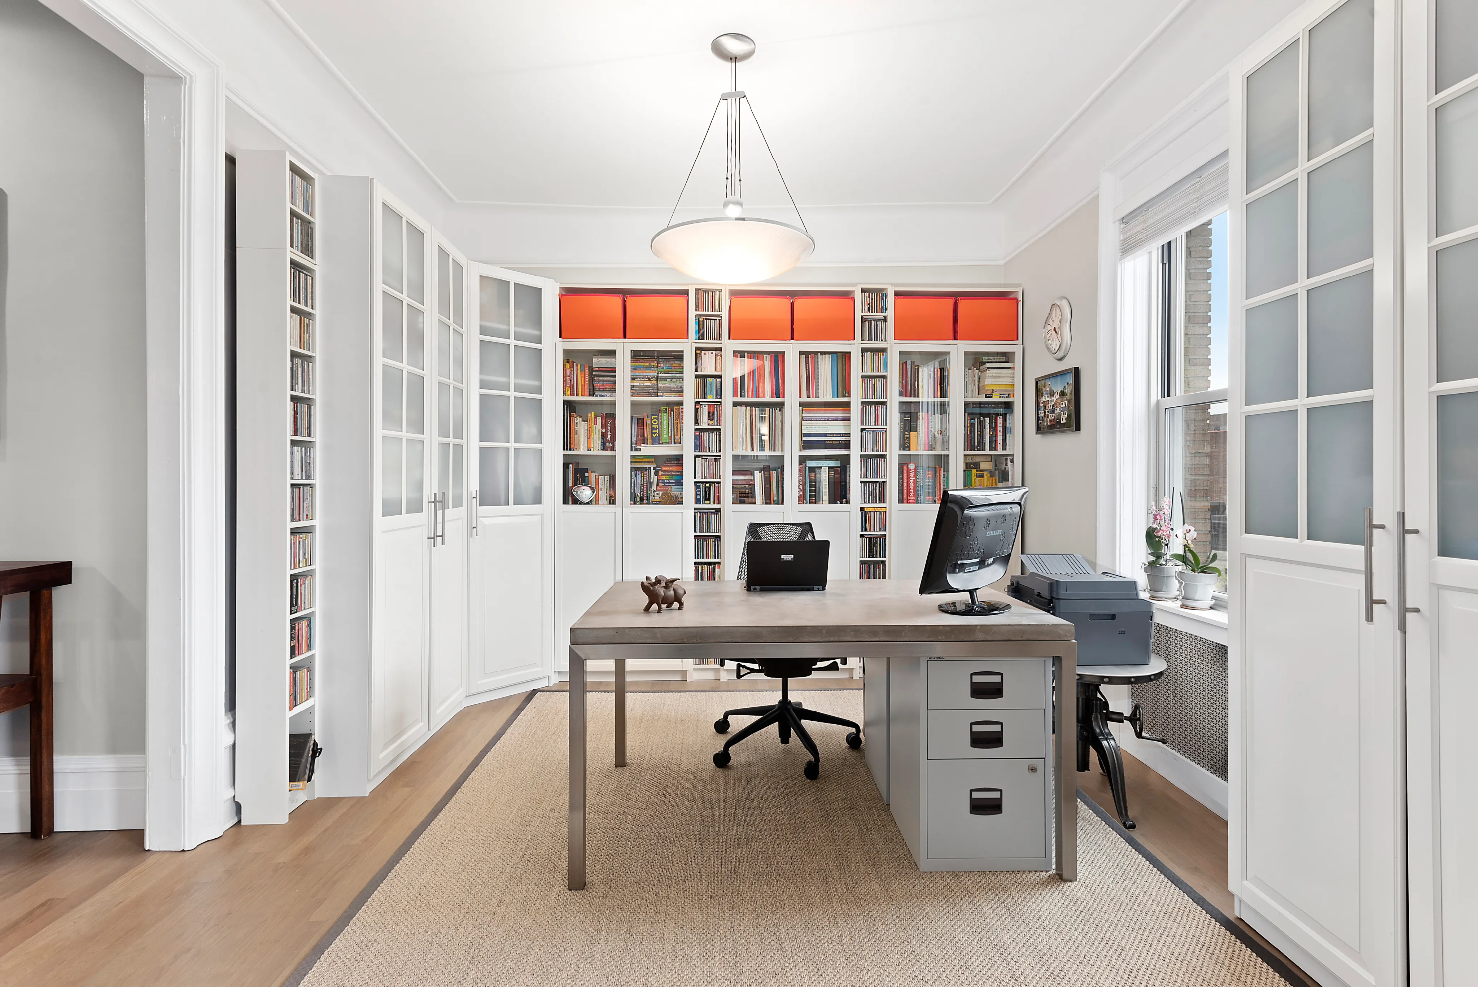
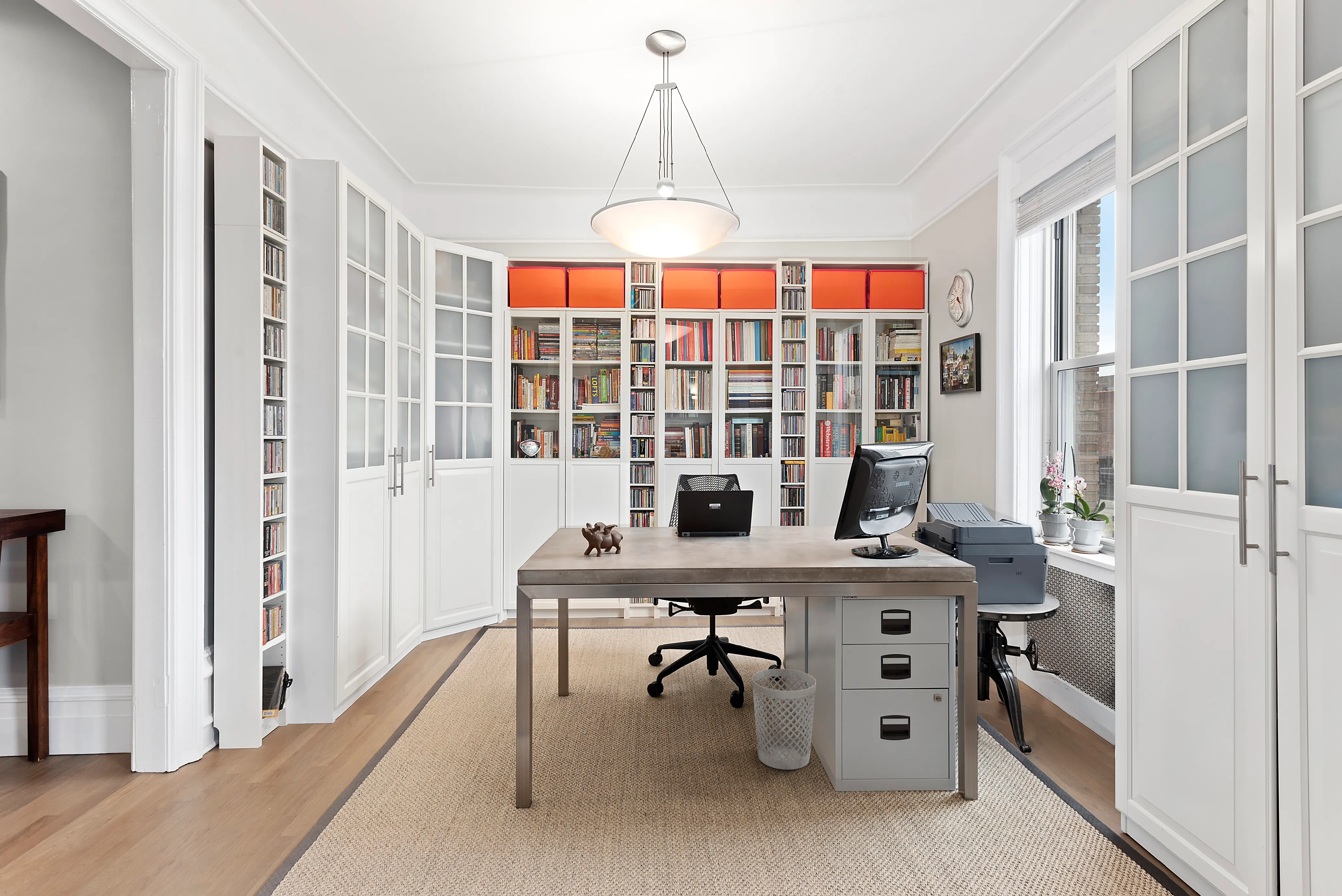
+ wastebasket (784, 719)
